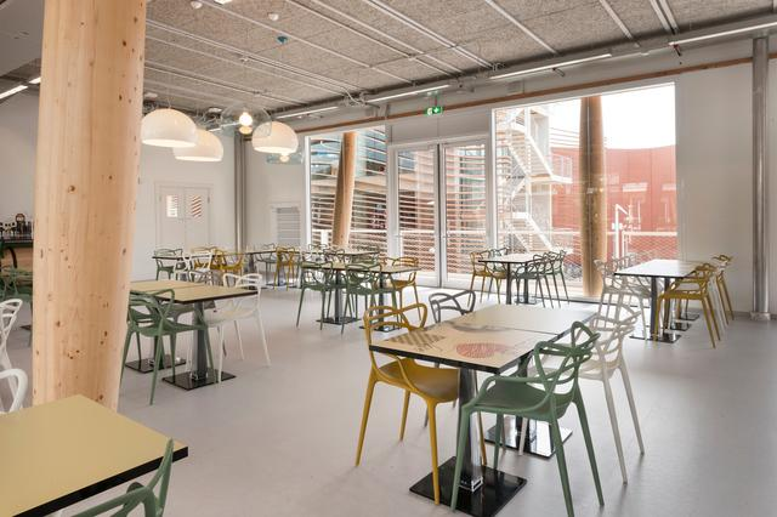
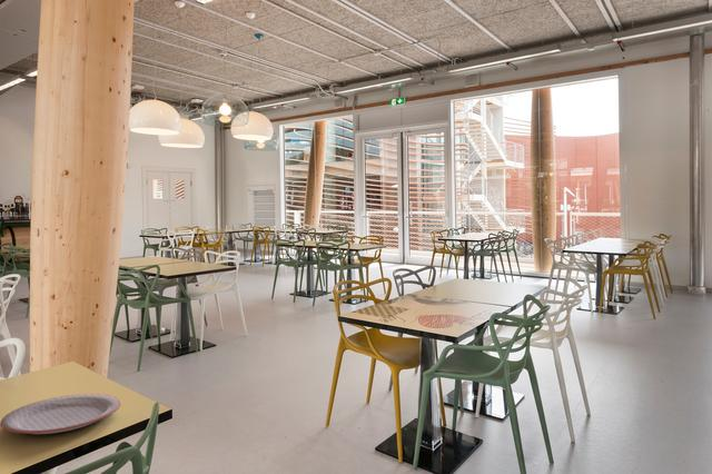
+ plate (63, 414)
